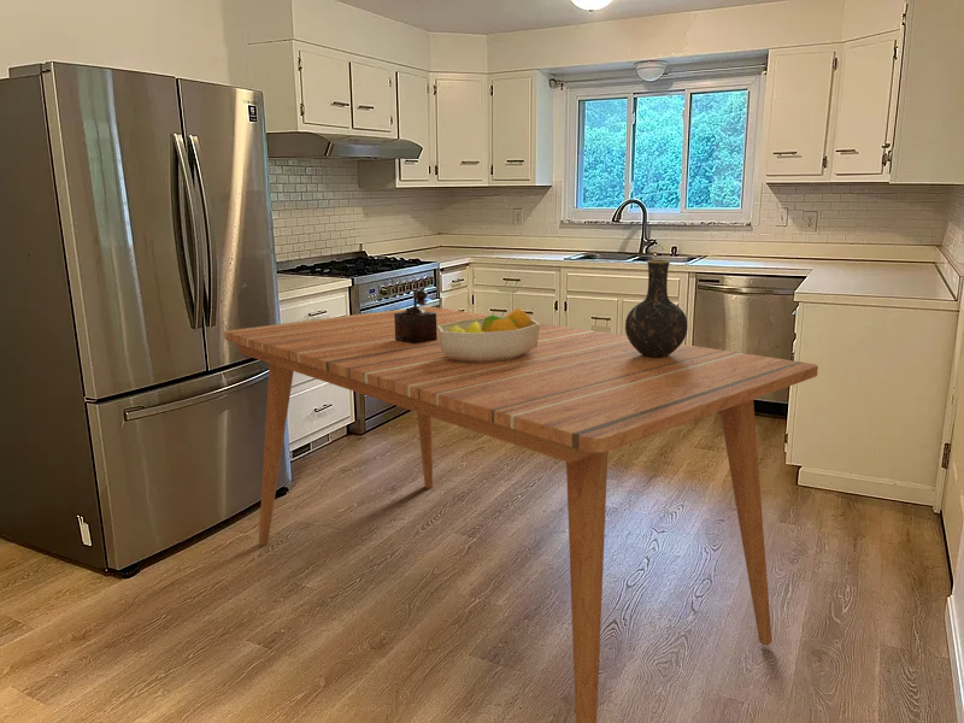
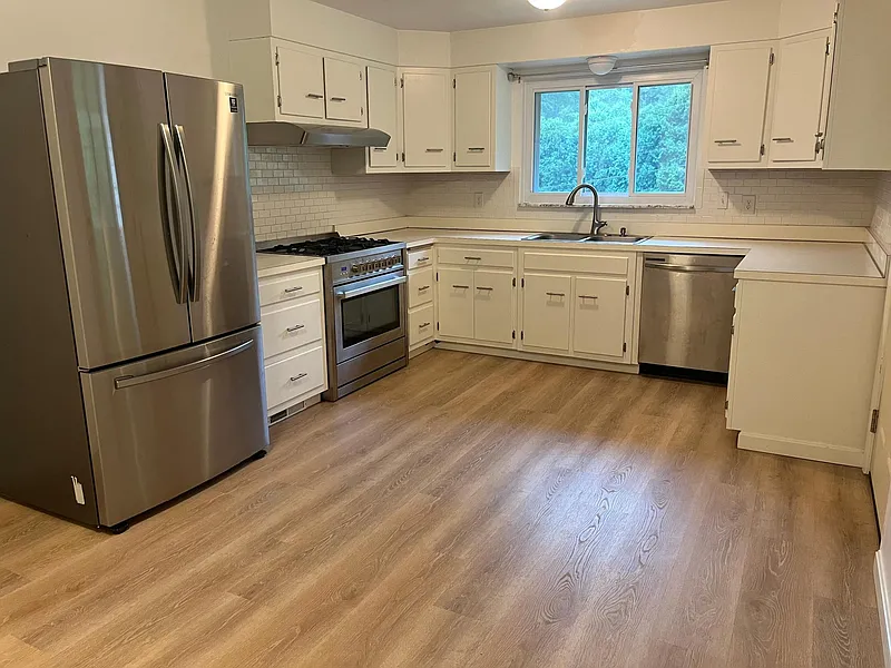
- dining table (488, 435)
- fruit bowl (488, 333)
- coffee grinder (418, 313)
- vase (657, 307)
